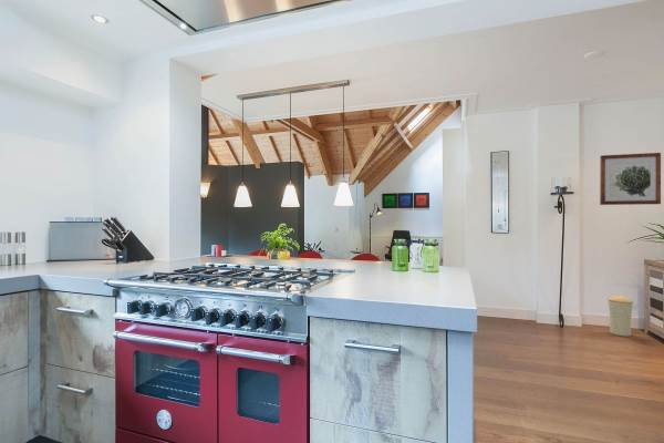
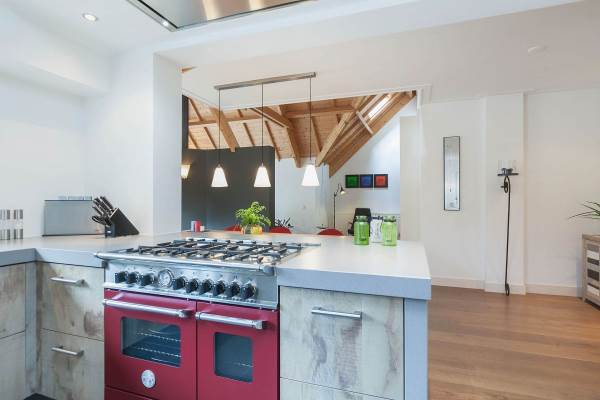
- wall art (629, 178)
- trash can (620, 315)
